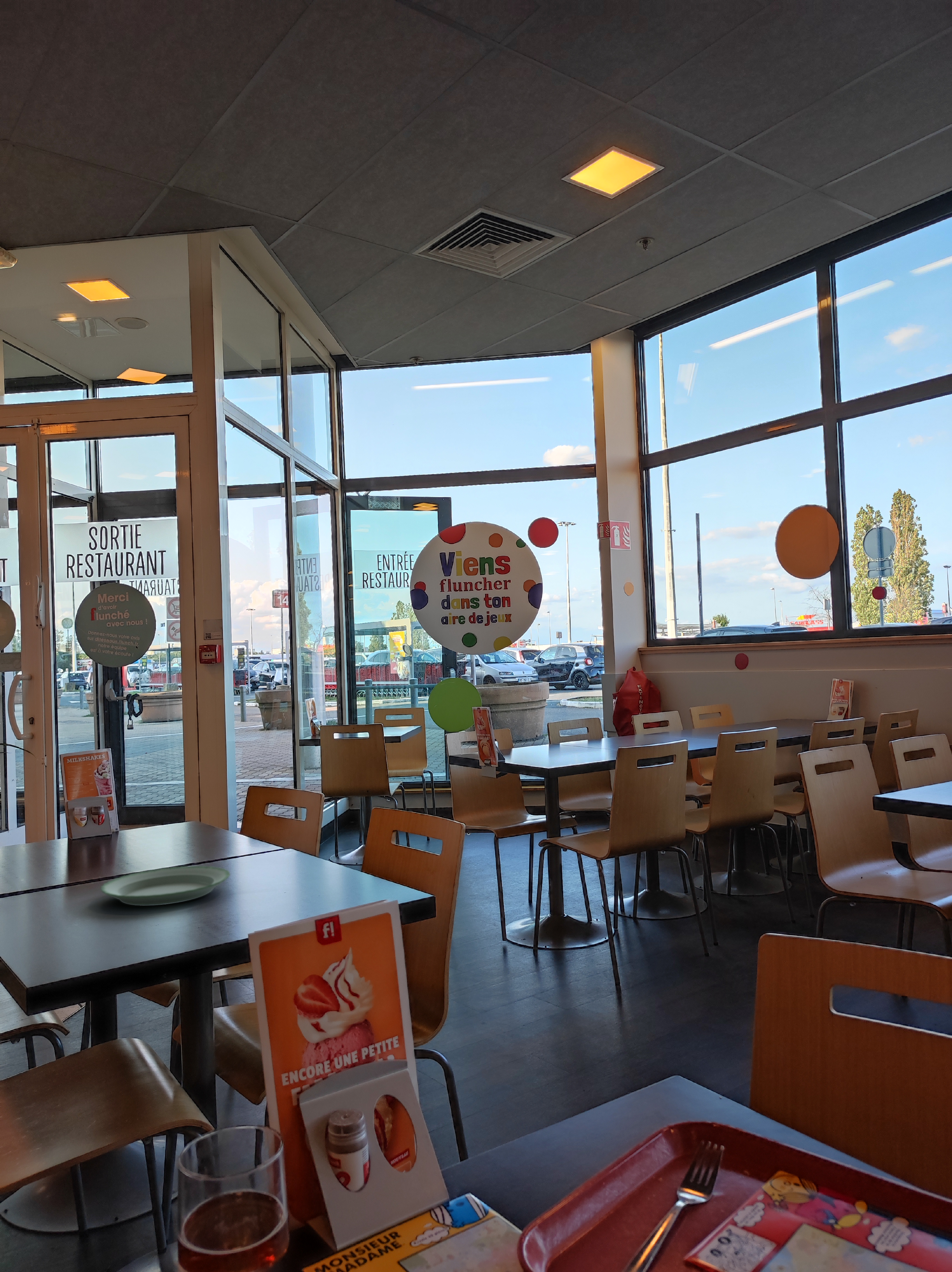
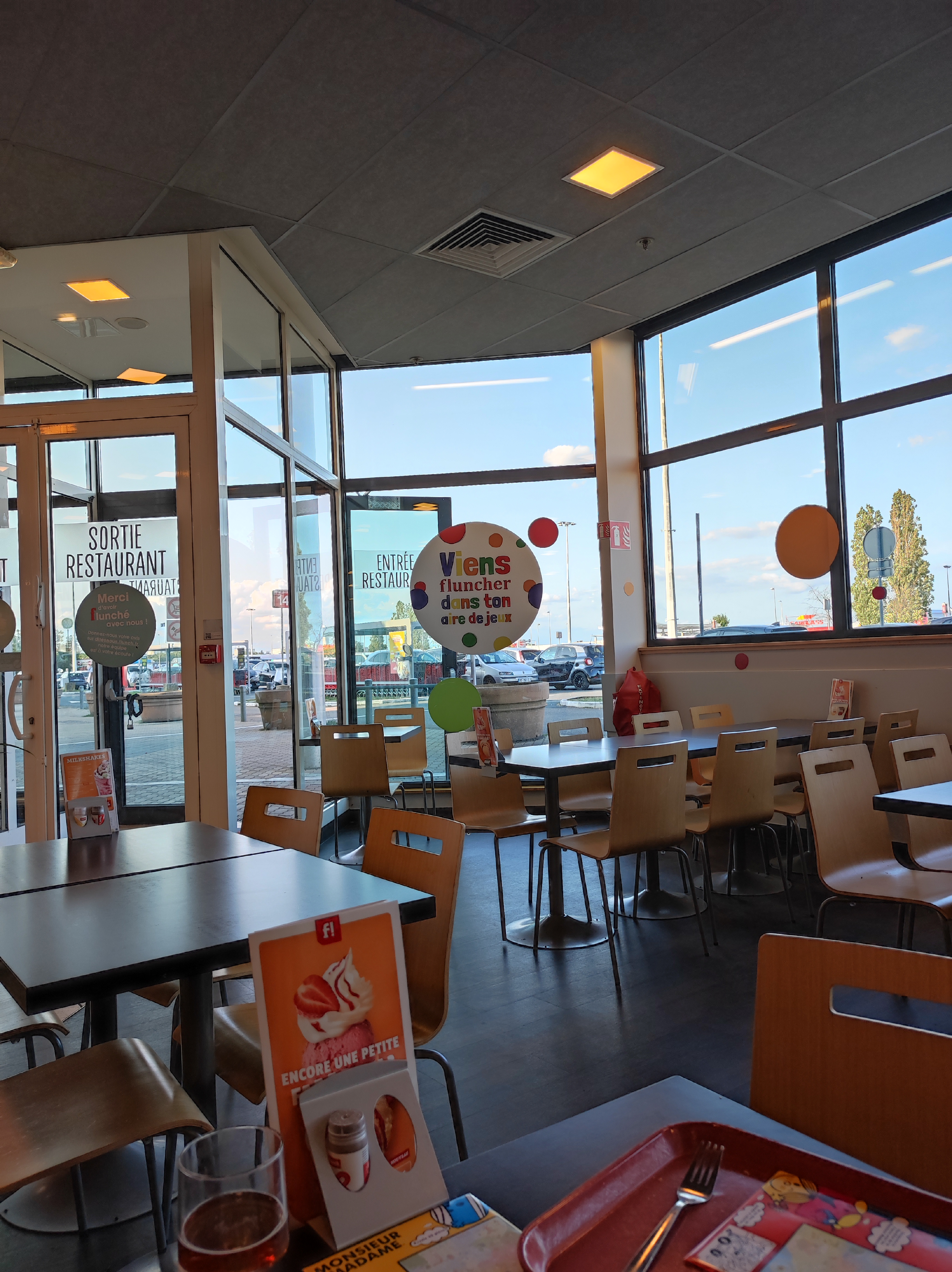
- plate (167, 887)
